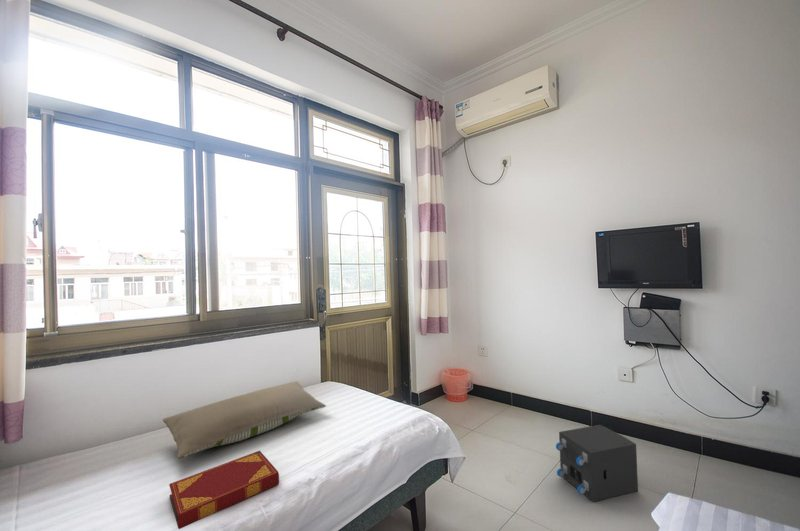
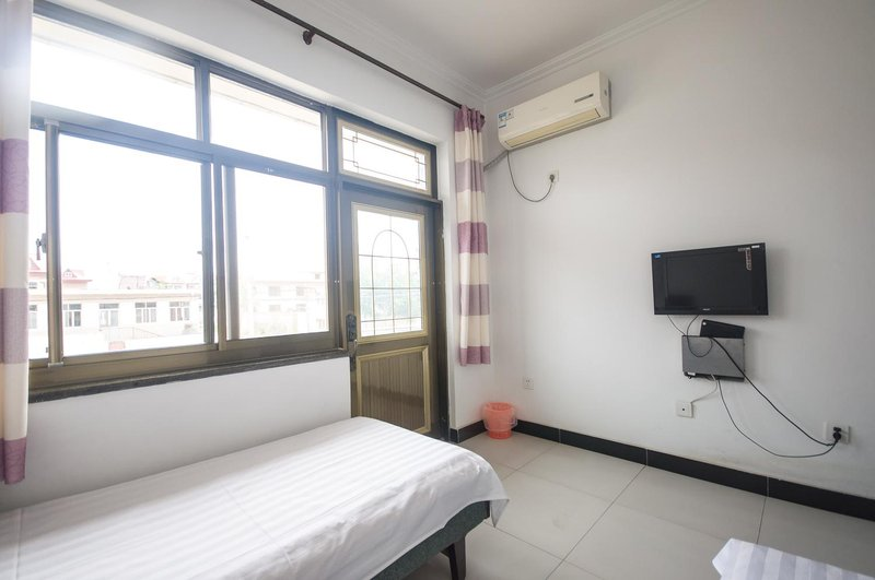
- speaker (593, 461)
- hardback book (225, 484)
- pillow (250, 412)
